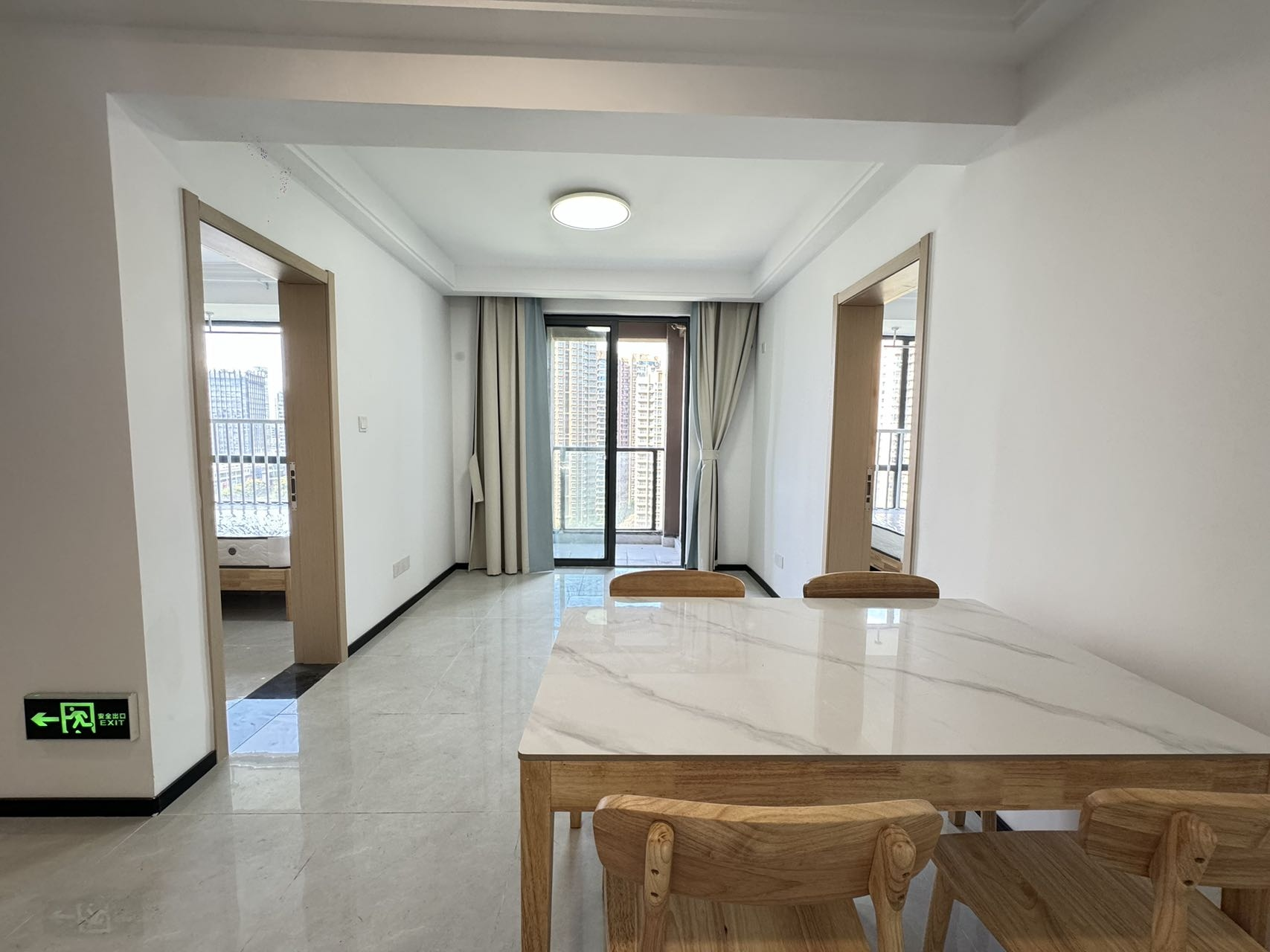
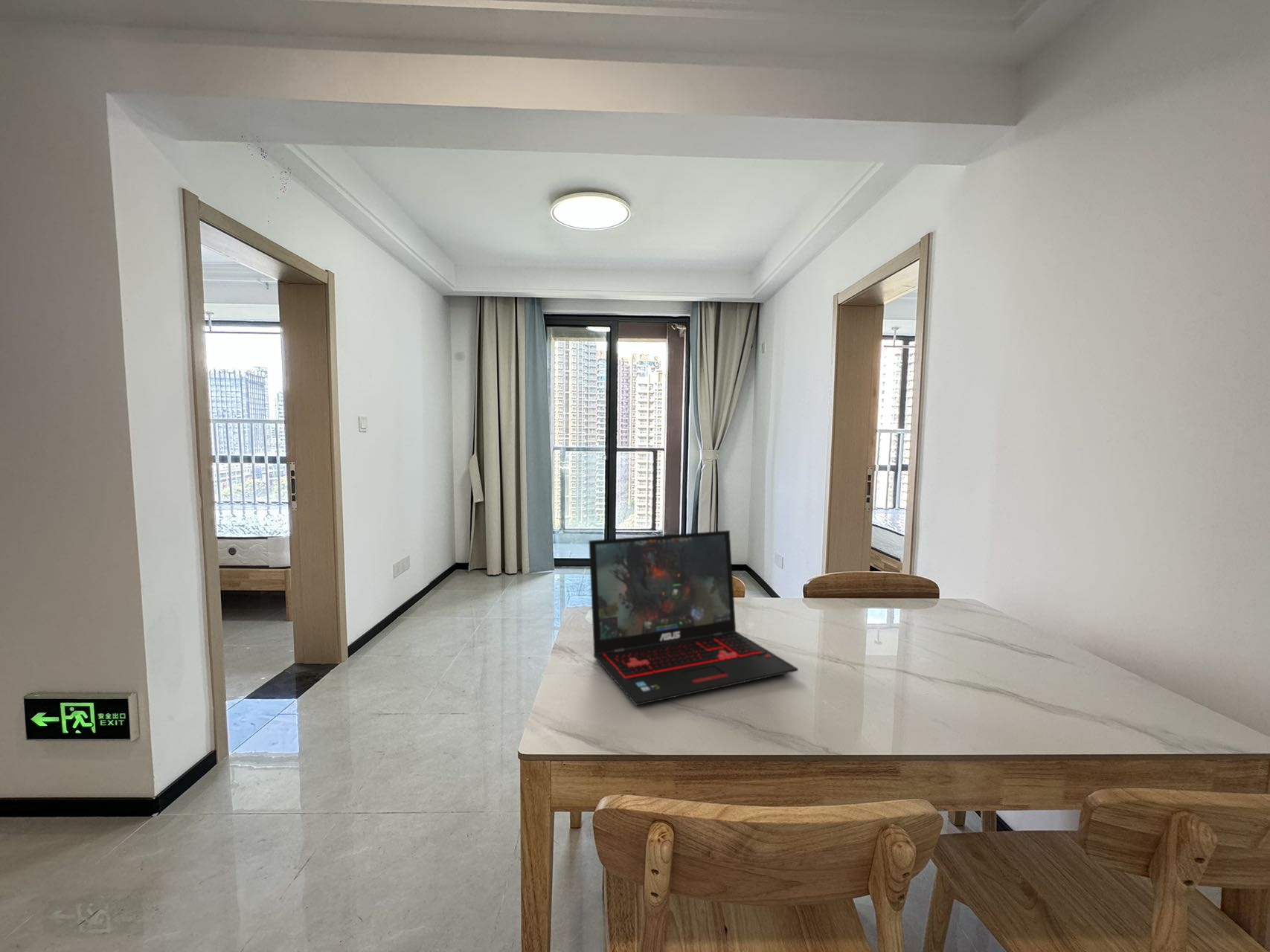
+ laptop (690, 605)
